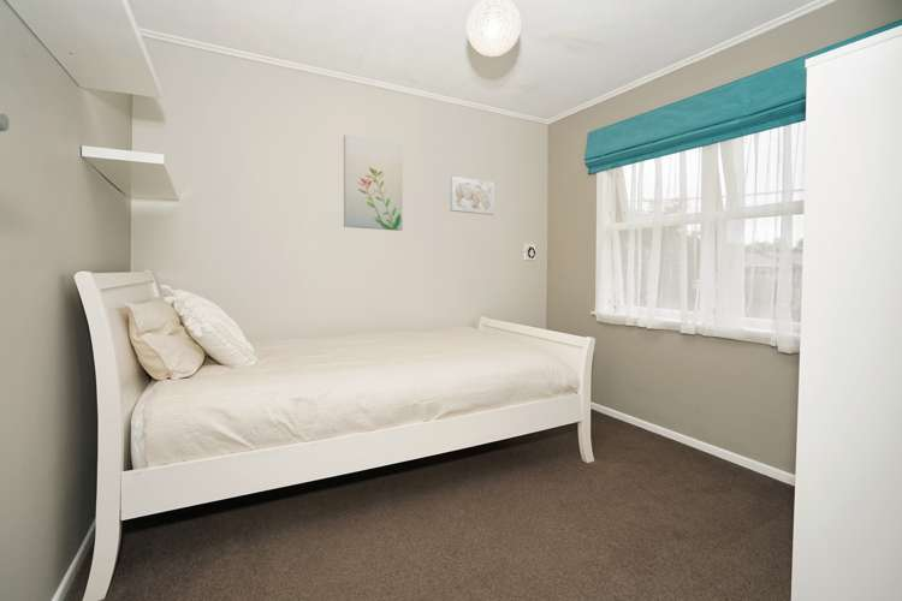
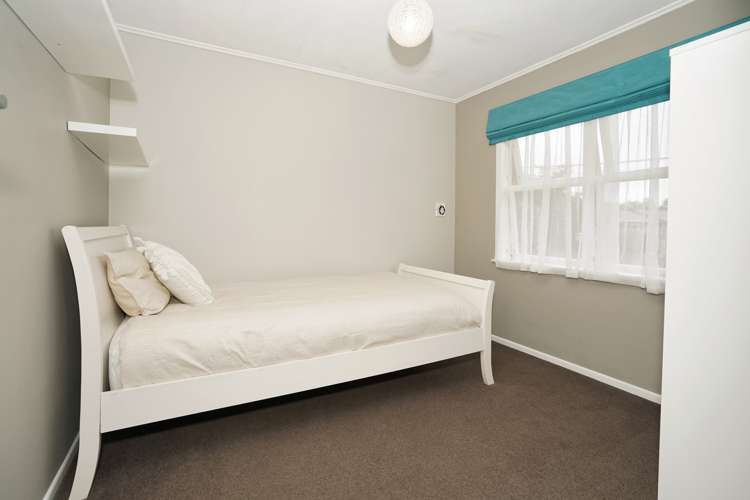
- wall art (473, 196)
- wall art (373, 184)
